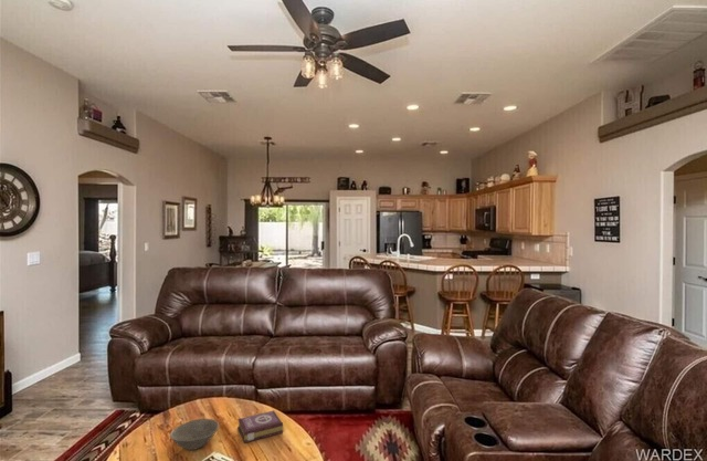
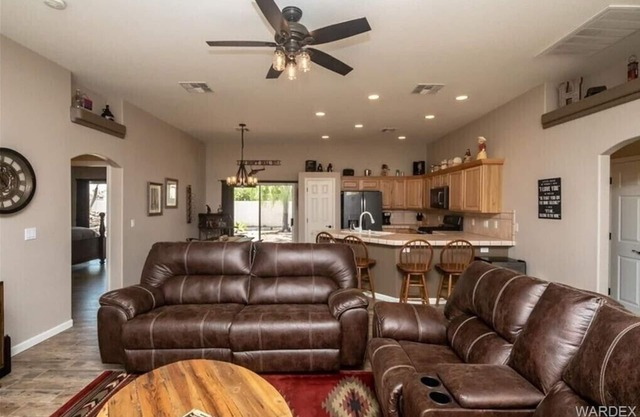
- book (260, 425)
- bowl (194, 436)
